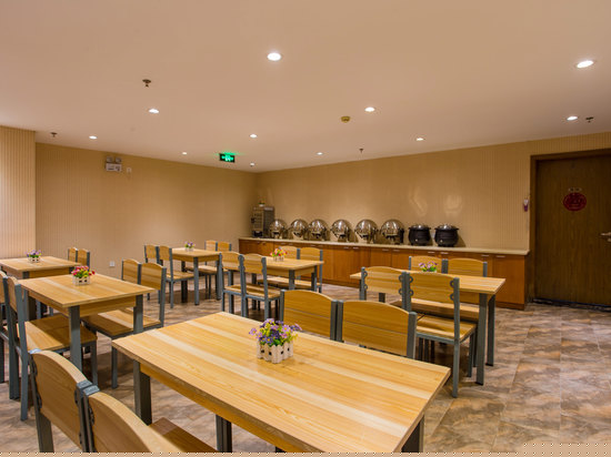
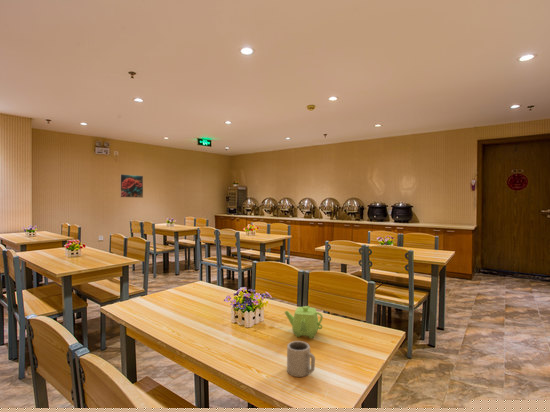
+ teapot (303, 320)
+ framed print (131, 186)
+ cup (301, 359)
